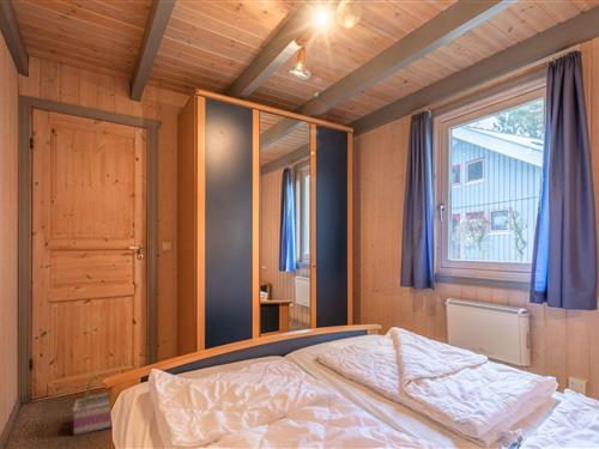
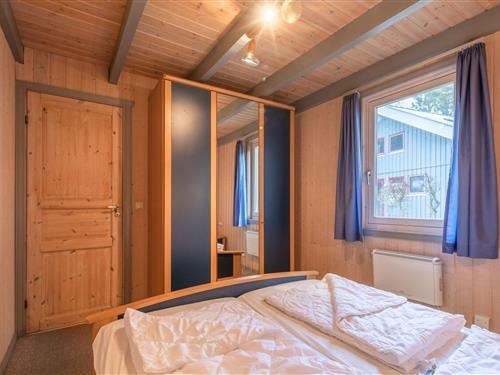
- basket (98, 401)
